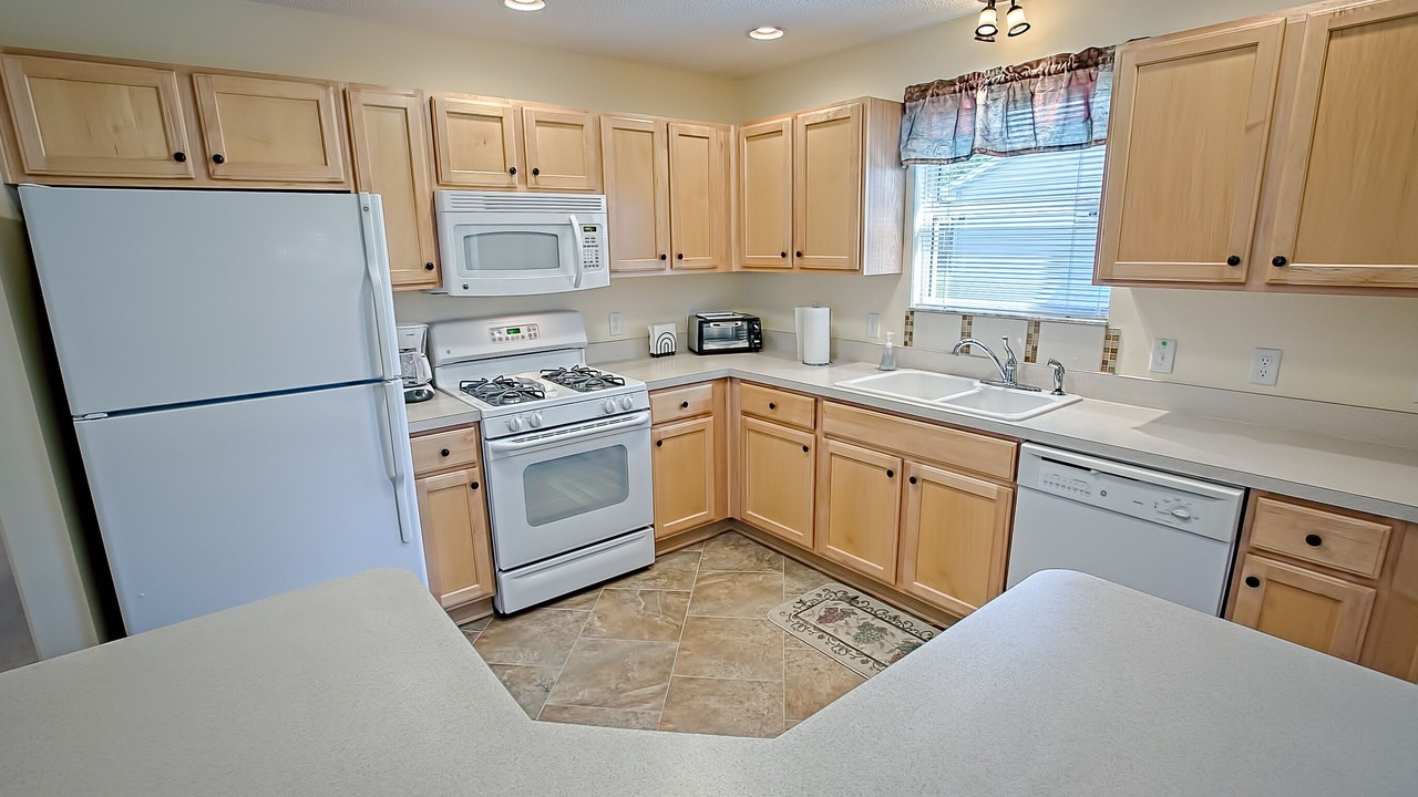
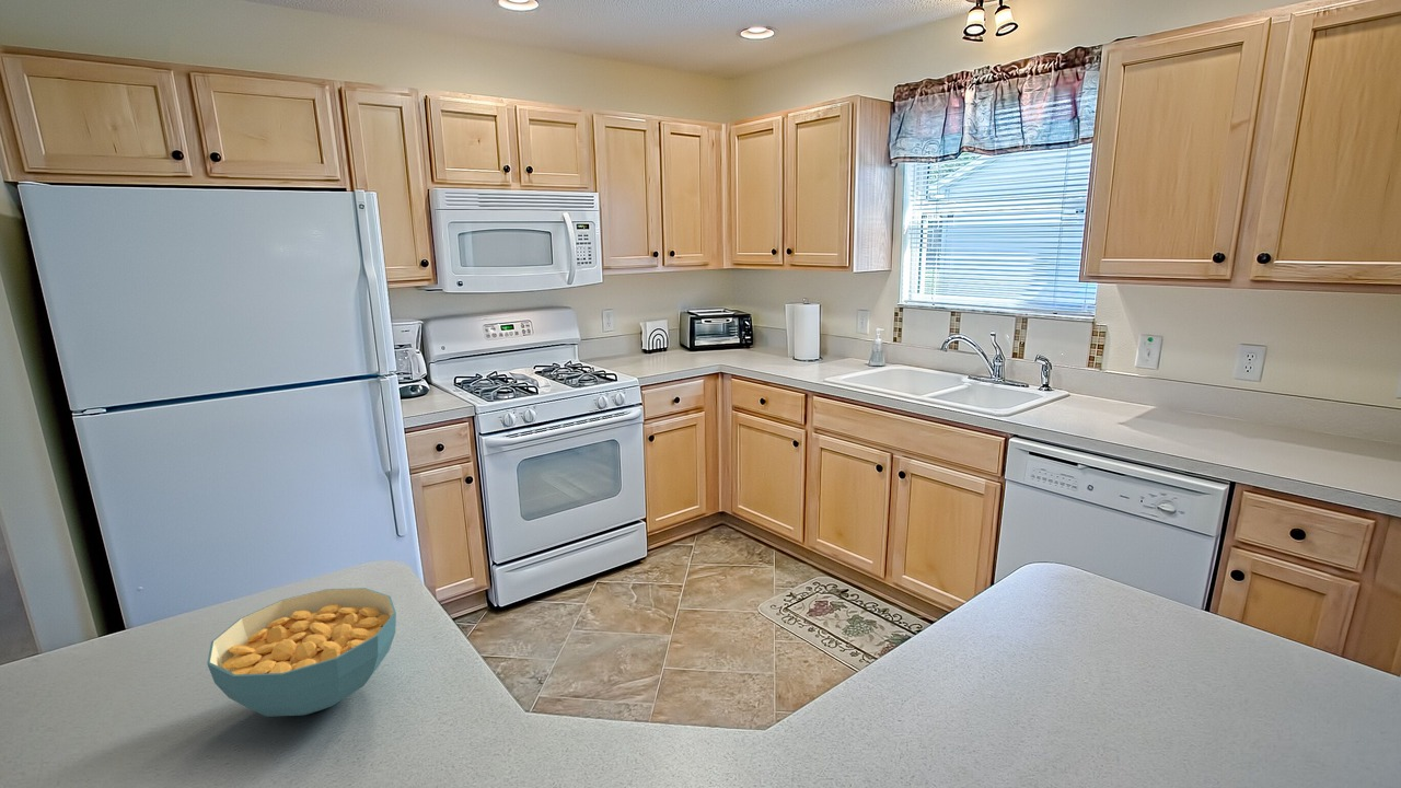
+ cereal bowl (312, 662)
